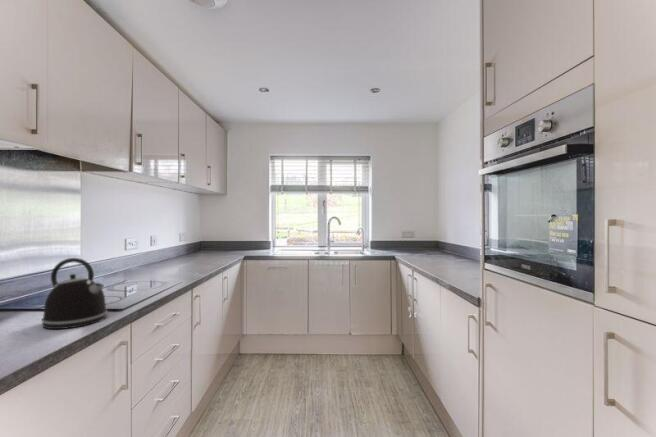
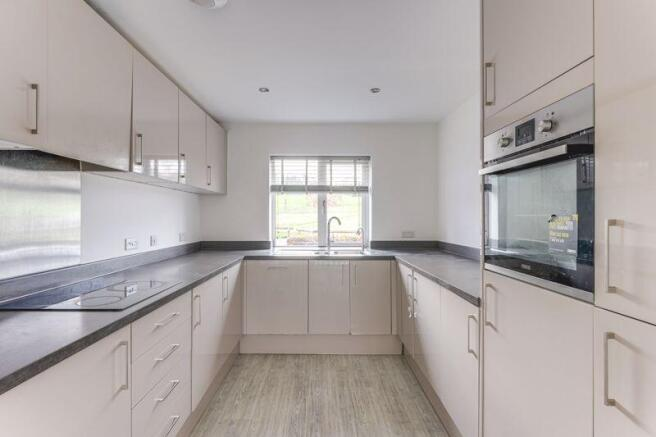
- kettle (75, 289)
